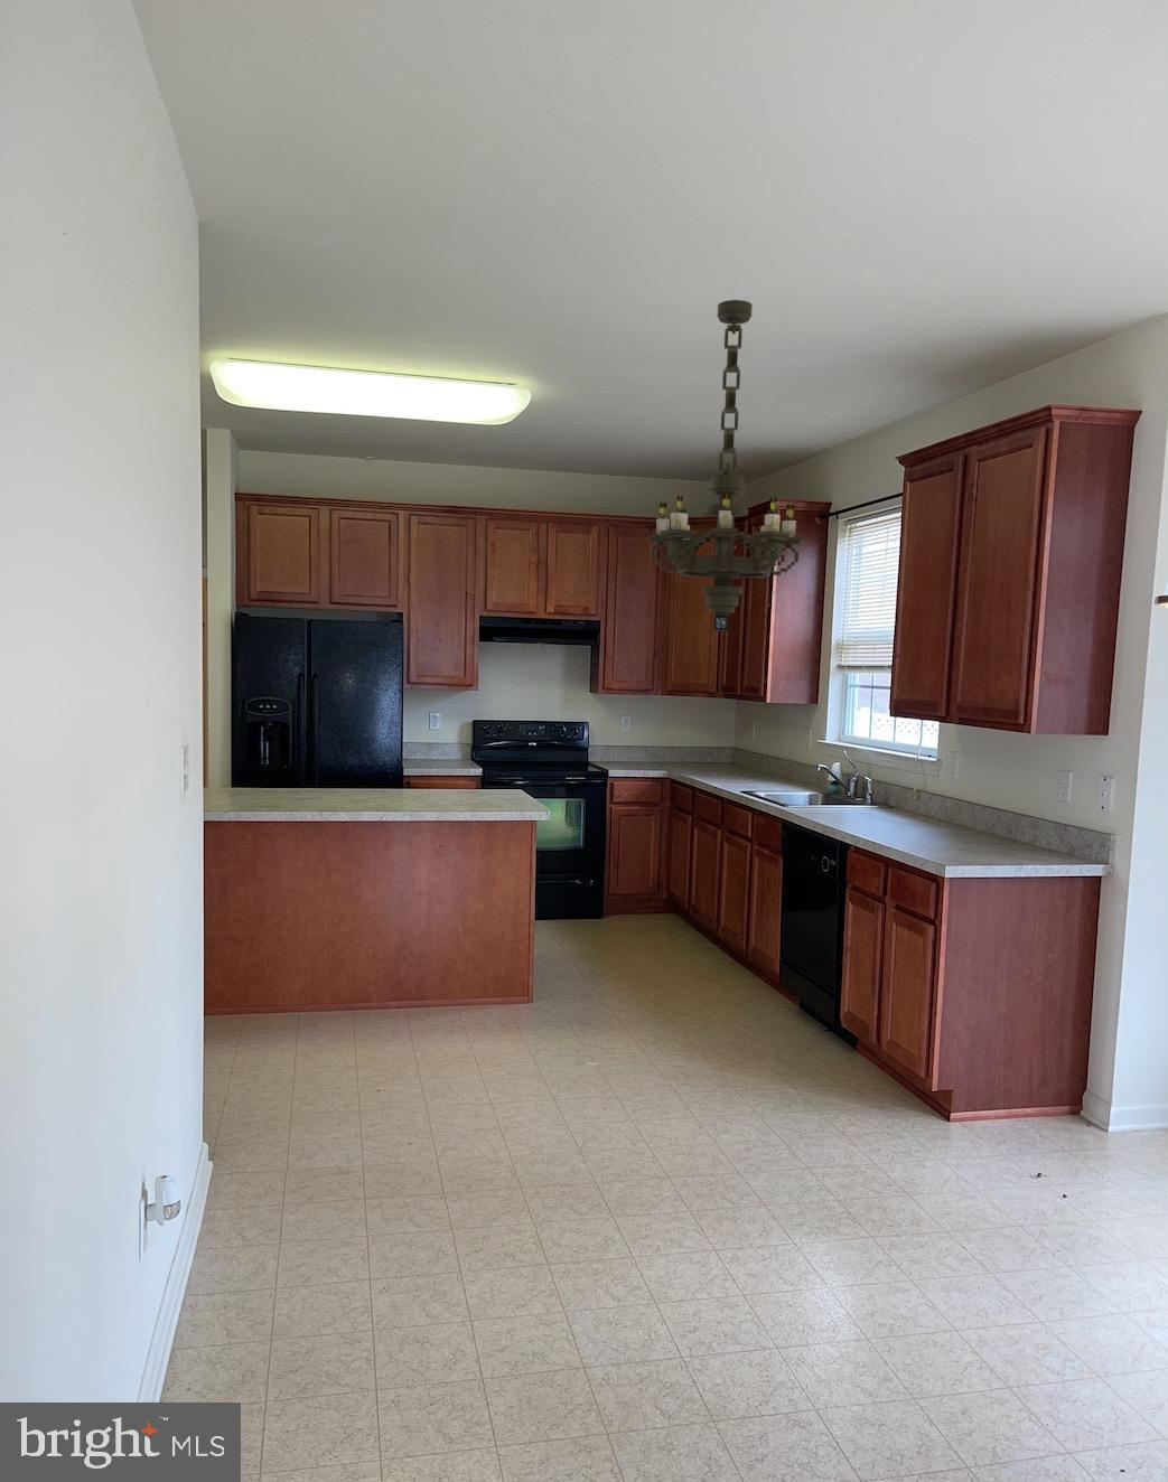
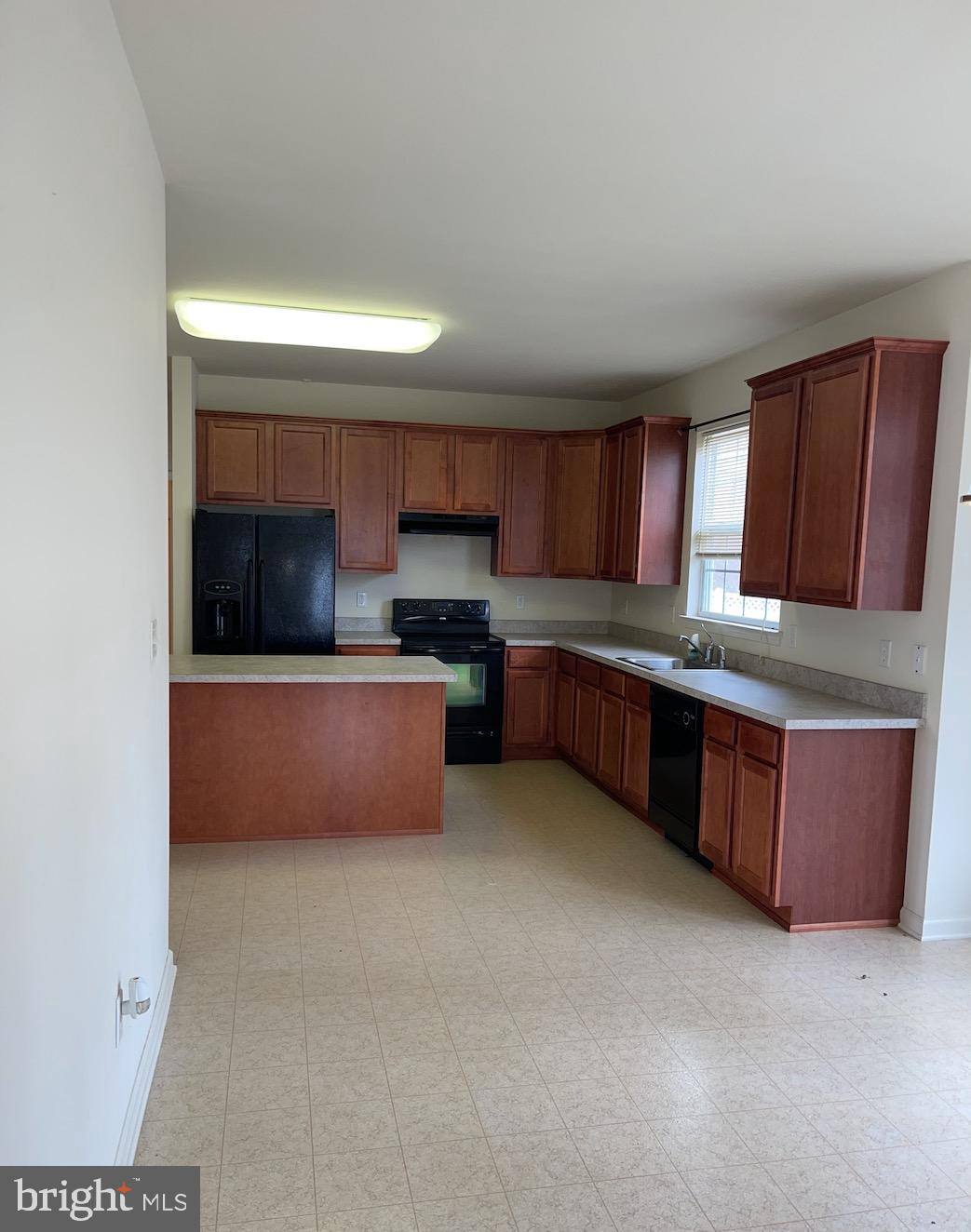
- chandelier (727, 469)
